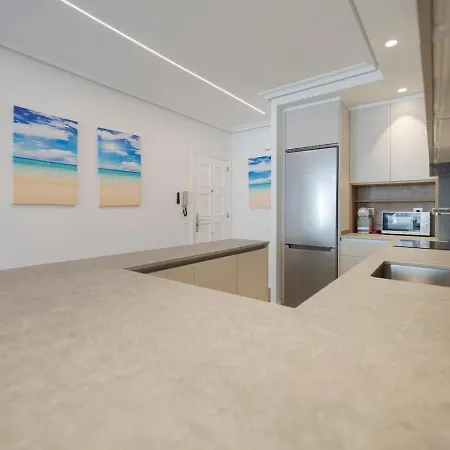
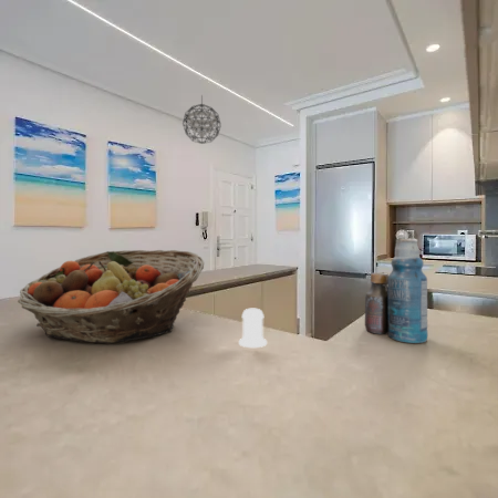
+ bottle (394, 286)
+ salt shaker (252, 325)
+ fruit basket (116, 288)
+ pendant light (201, 118)
